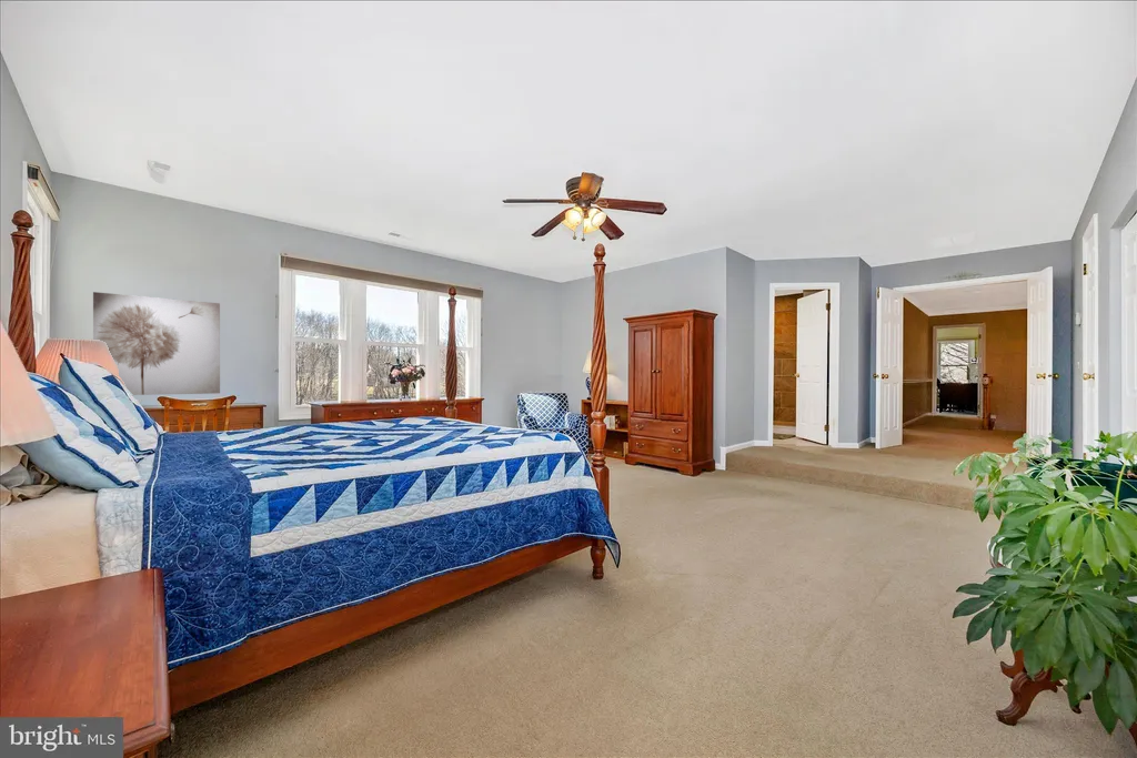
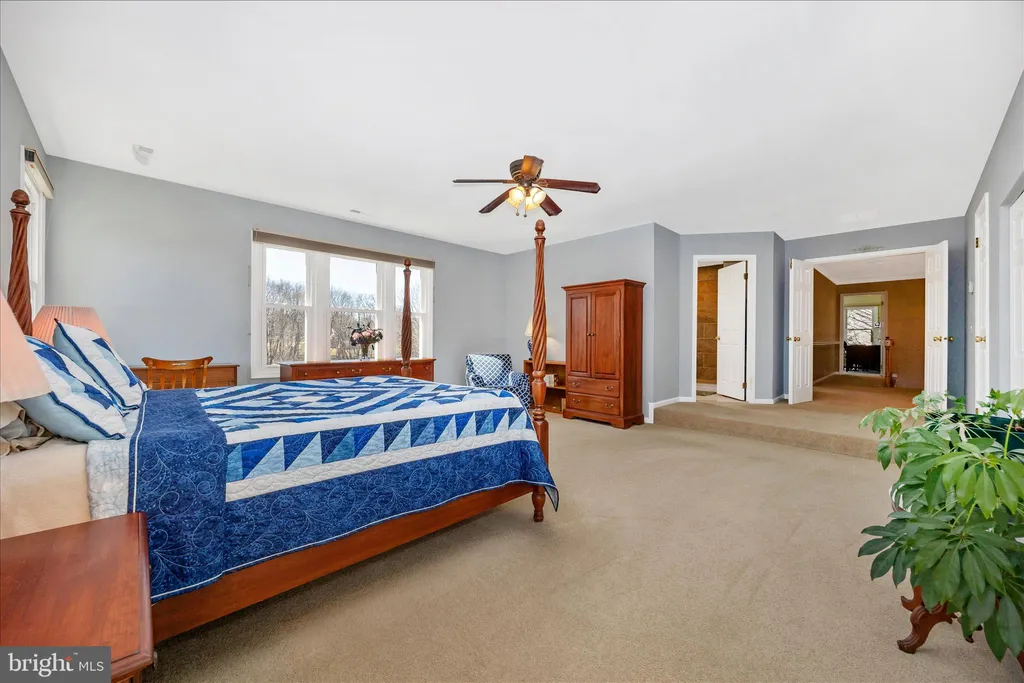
- wall art (160, 346)
